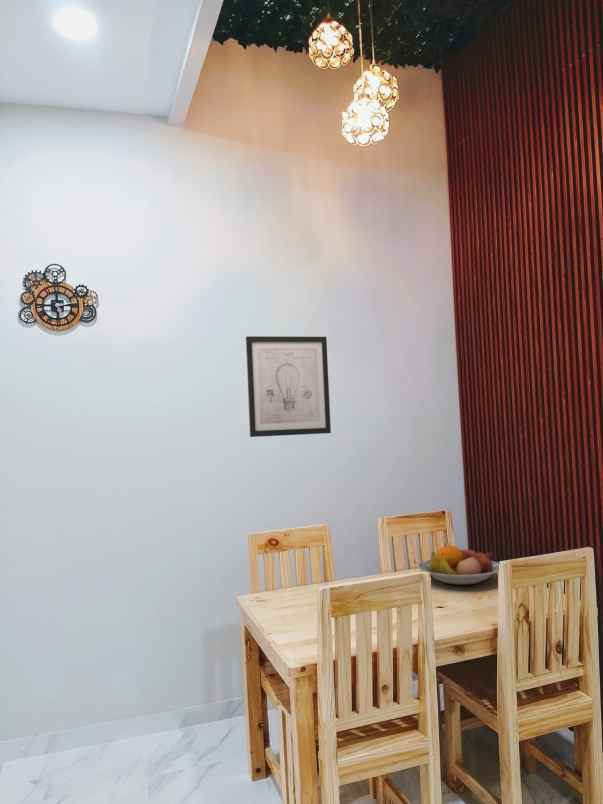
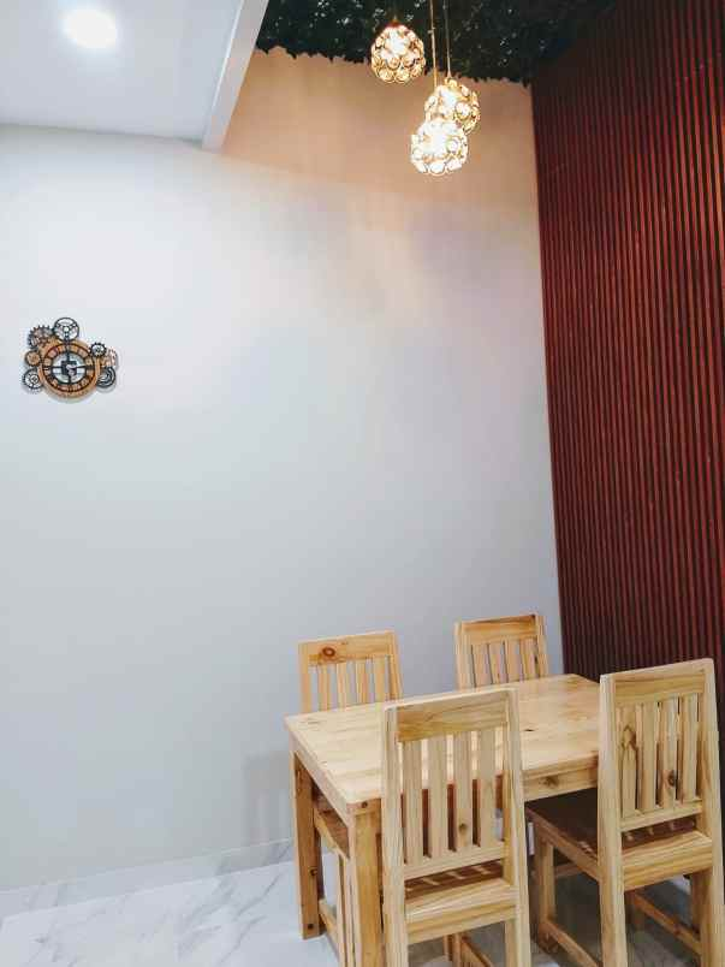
- fruit bowl (459, 562)
- wall art (288, 385)
